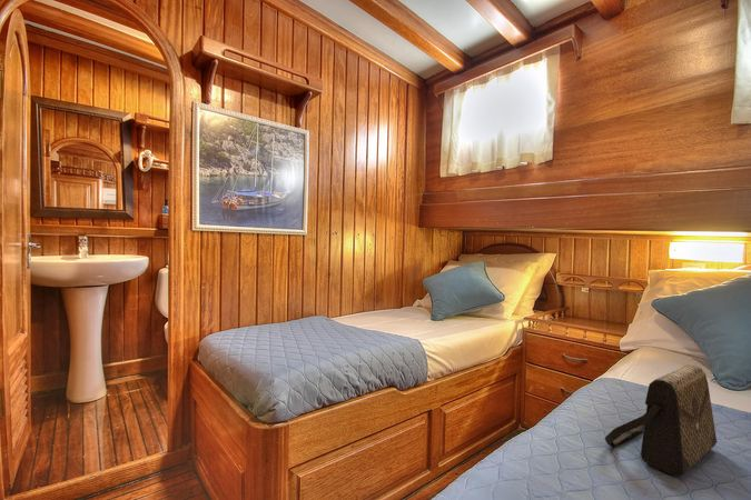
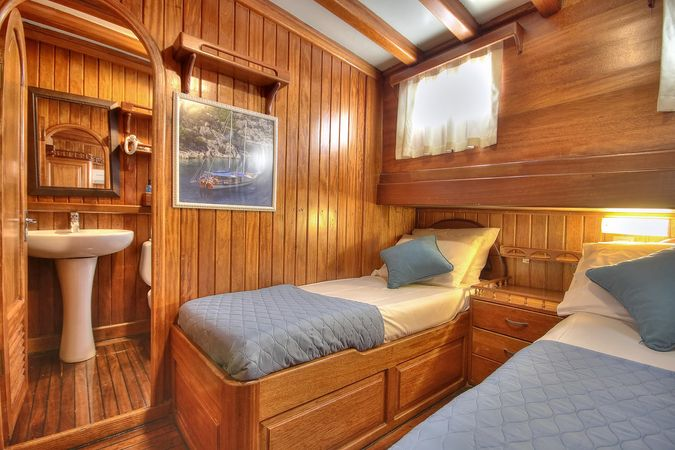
- shoulder bag (660, 409)
